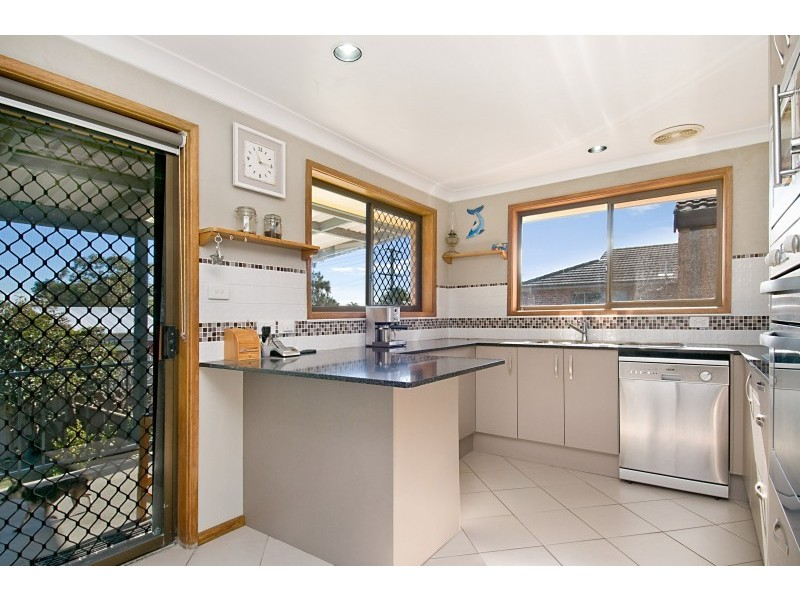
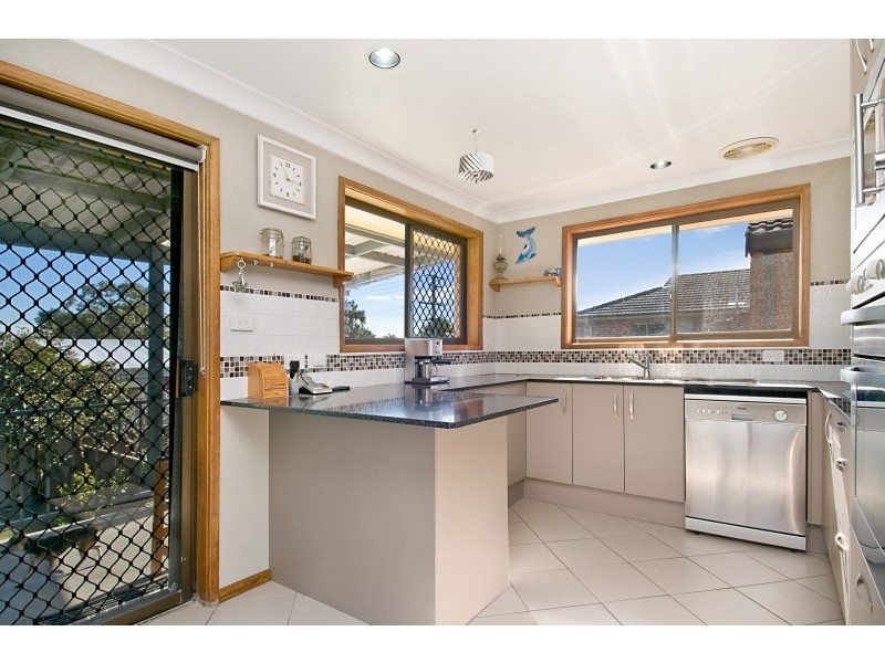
+ pendant light (476, 157)
